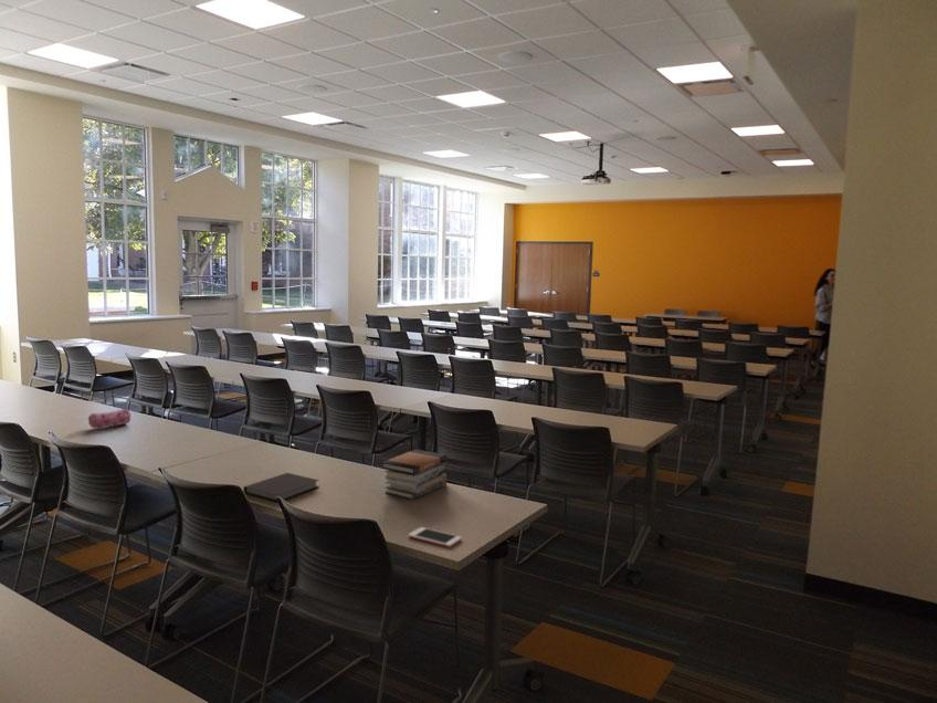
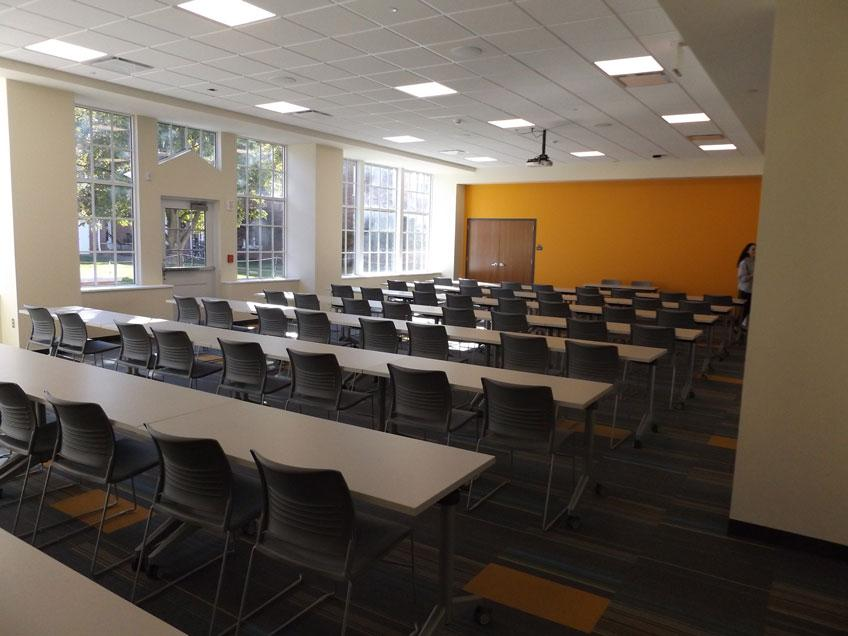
- cell phone (434, 536)
- book stack (414, 473)
- notebook (282, 486)
- pencil case (109, 418)
